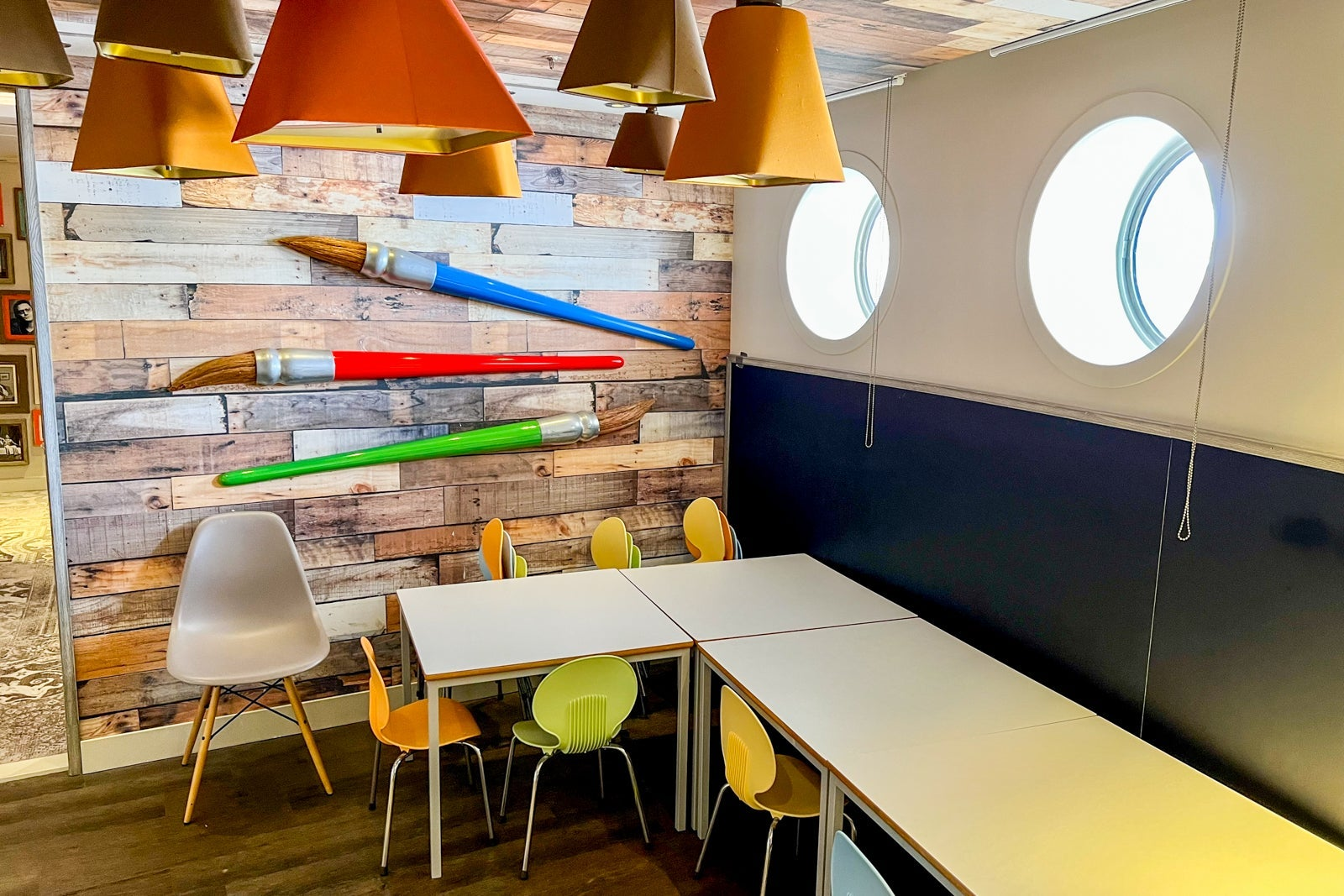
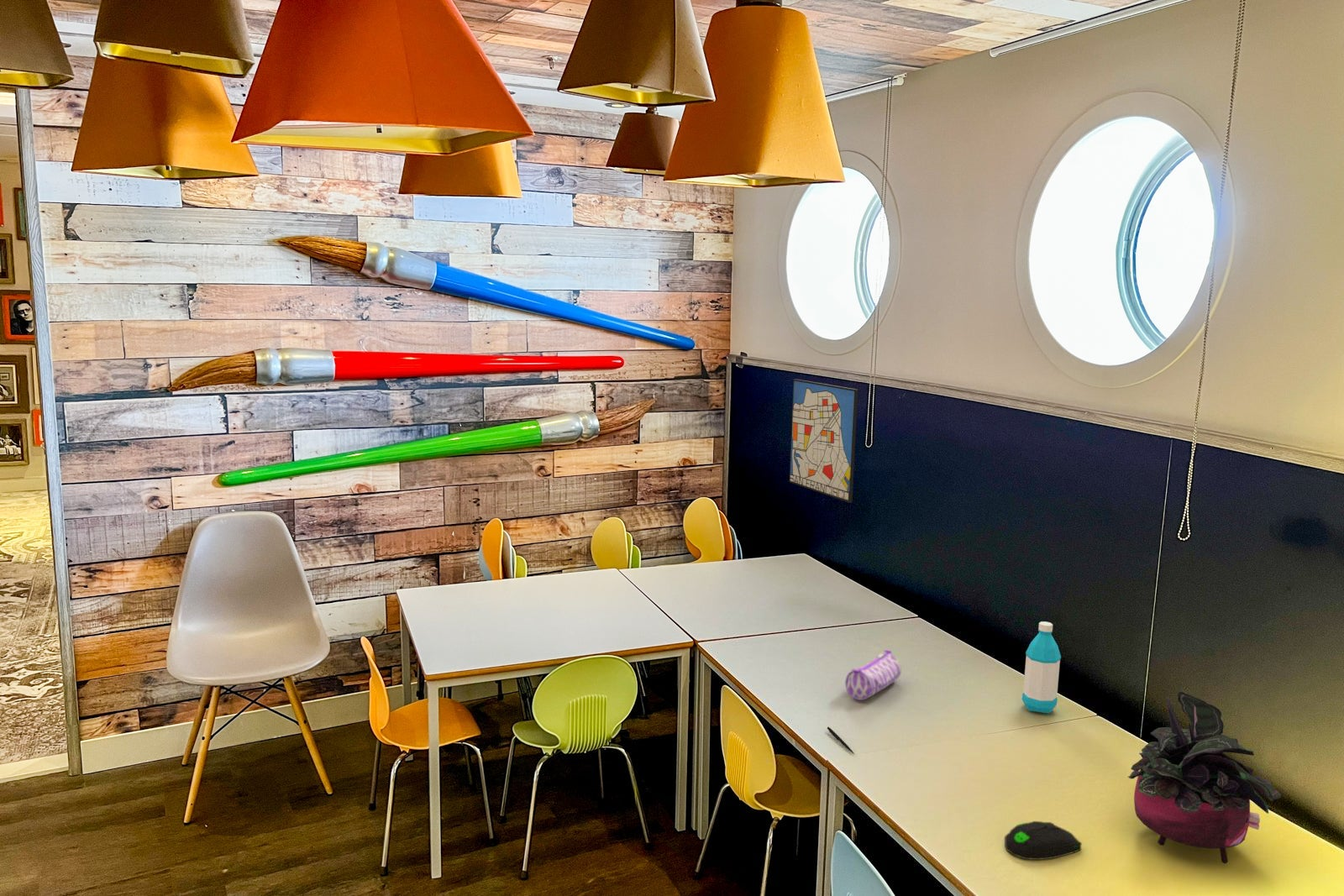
+ water bottle (1042, 666)
+ wall art (821, 438)
+ computer mouse (1038, 834)
+ potted plant (1200, 767)
+ pencil case (874, 674)
+ pen (840, 740)
